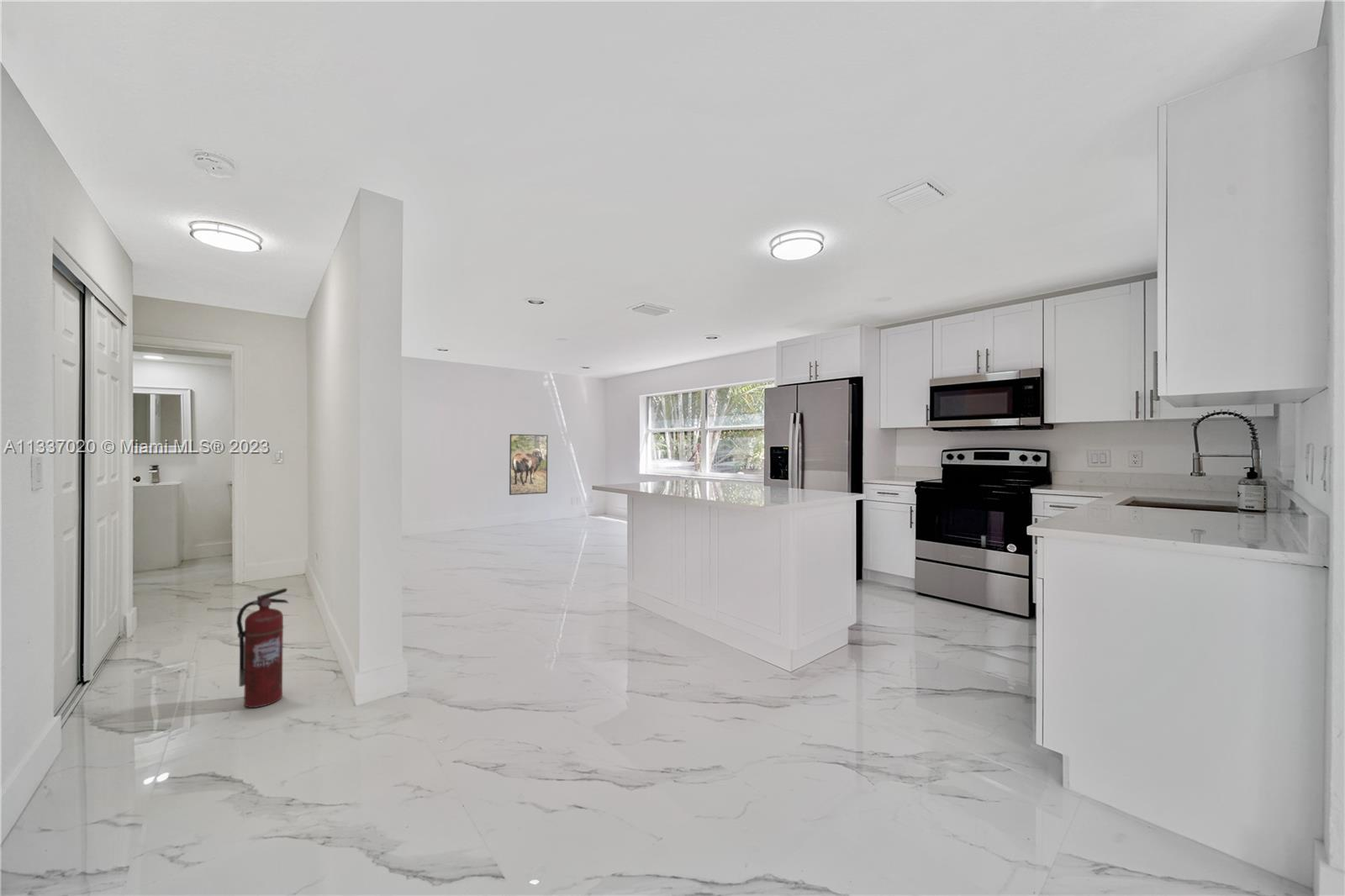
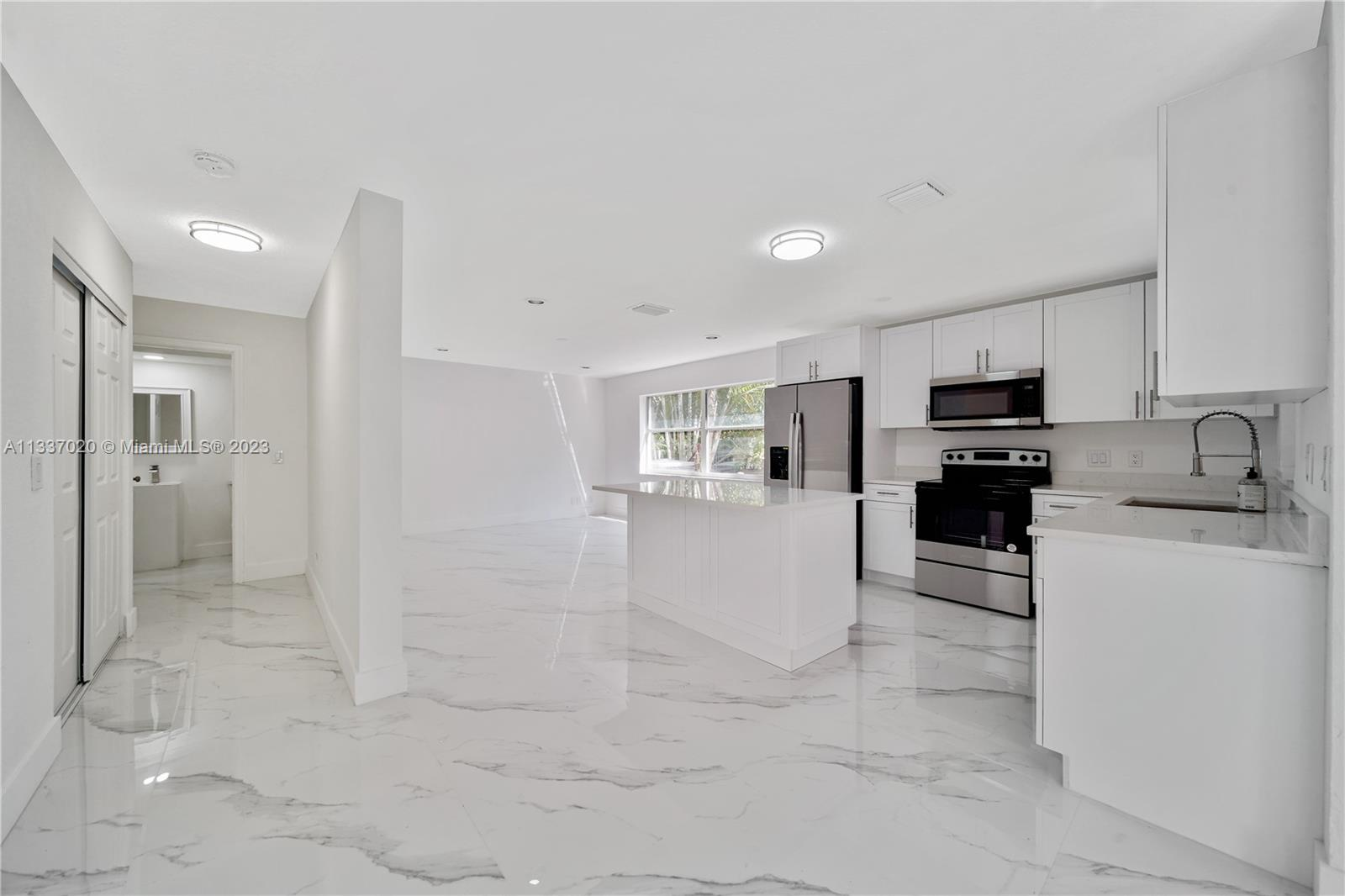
- fire extinguisher (263, 646)
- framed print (529, 464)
